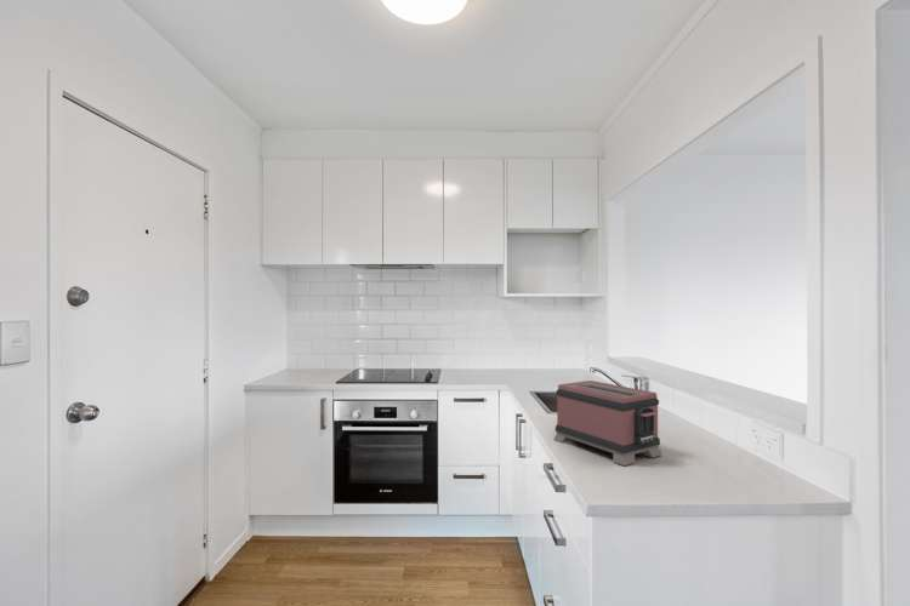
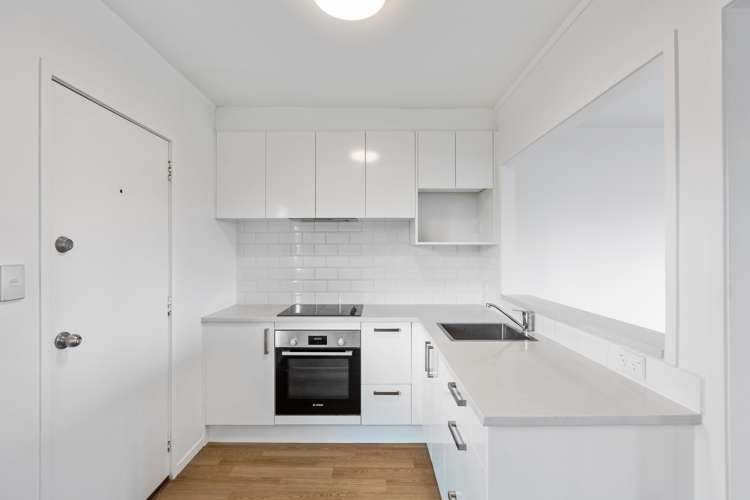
- toaster (608, 418)
